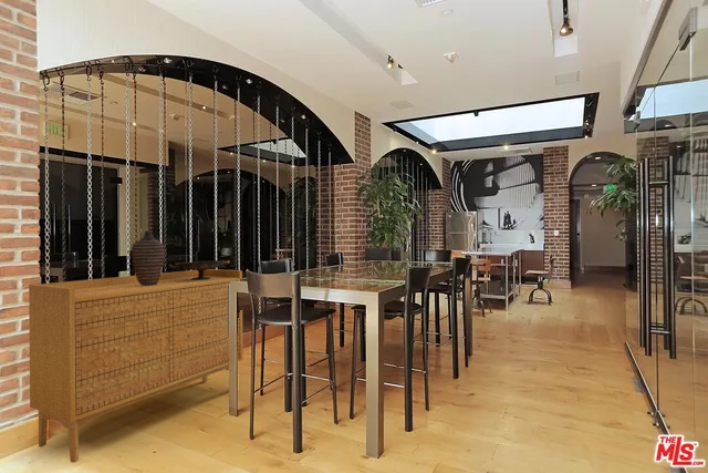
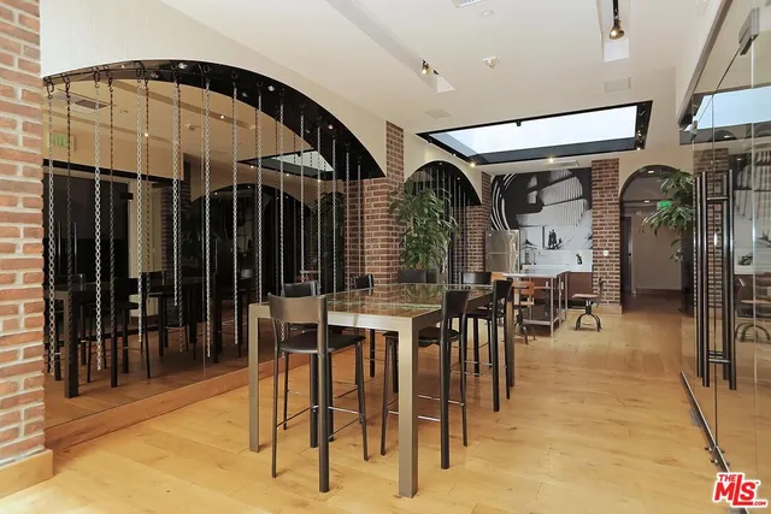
- decorative bowl (200, 269)
- sideboard (153, 345)
- decorative vase (148, 257)
